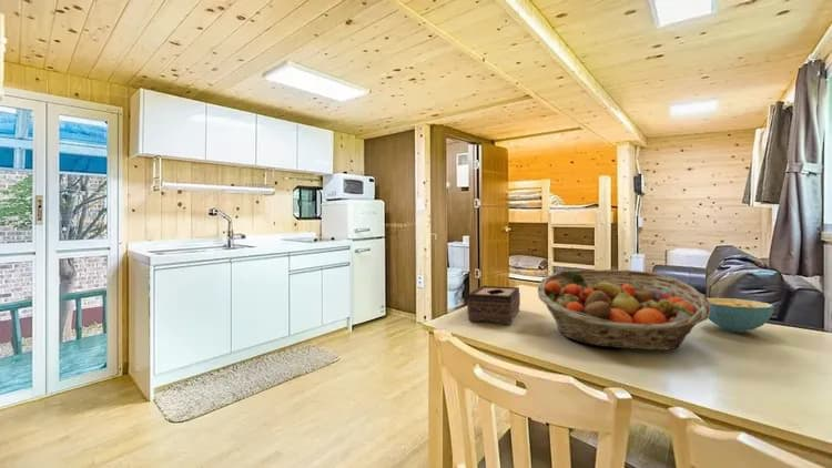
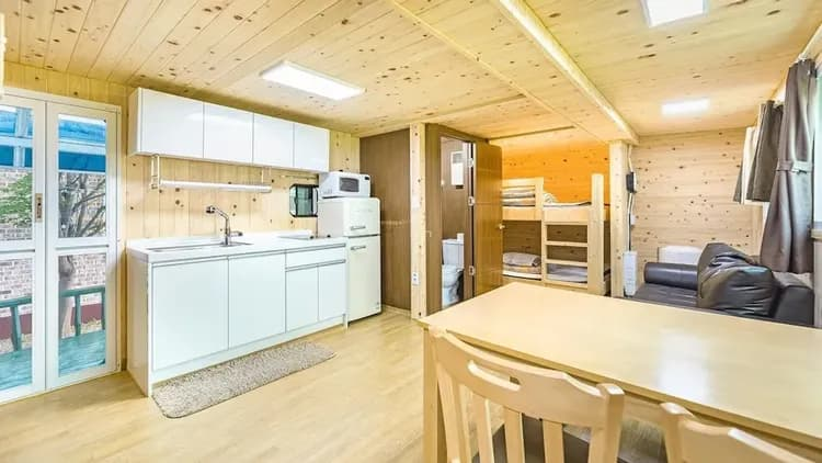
- tissue box (495, 303)
- fruit basket (616, 305)
- cereal bowl (734, 316)
